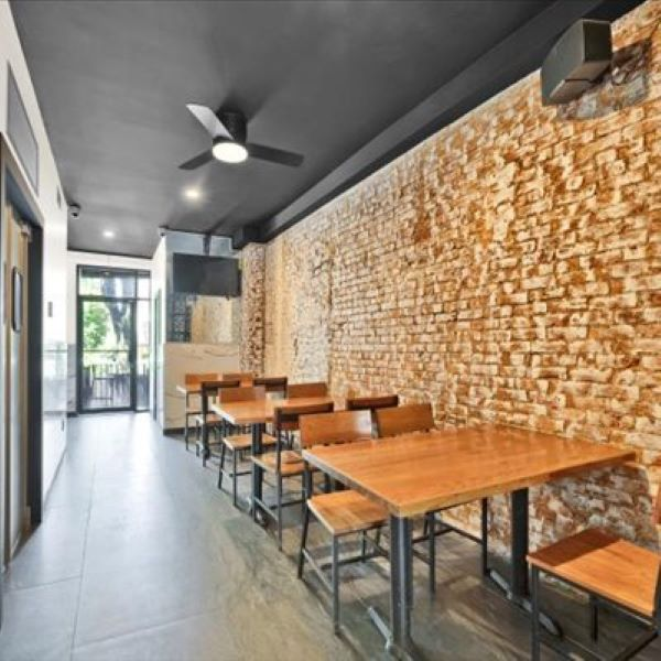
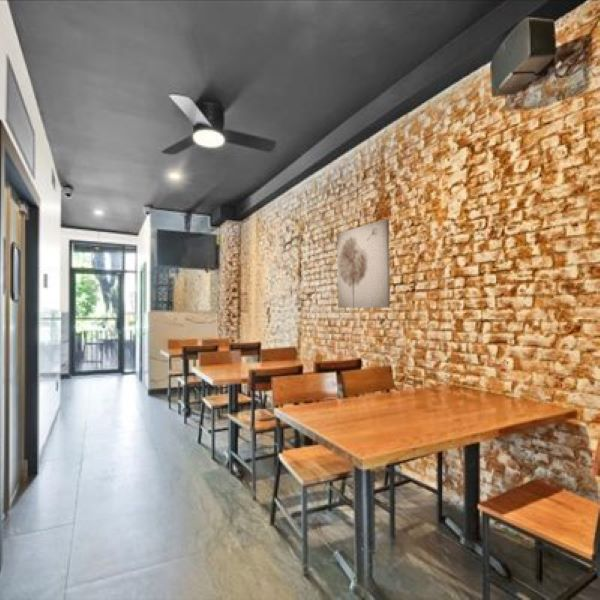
+ wall art (361, 267)
